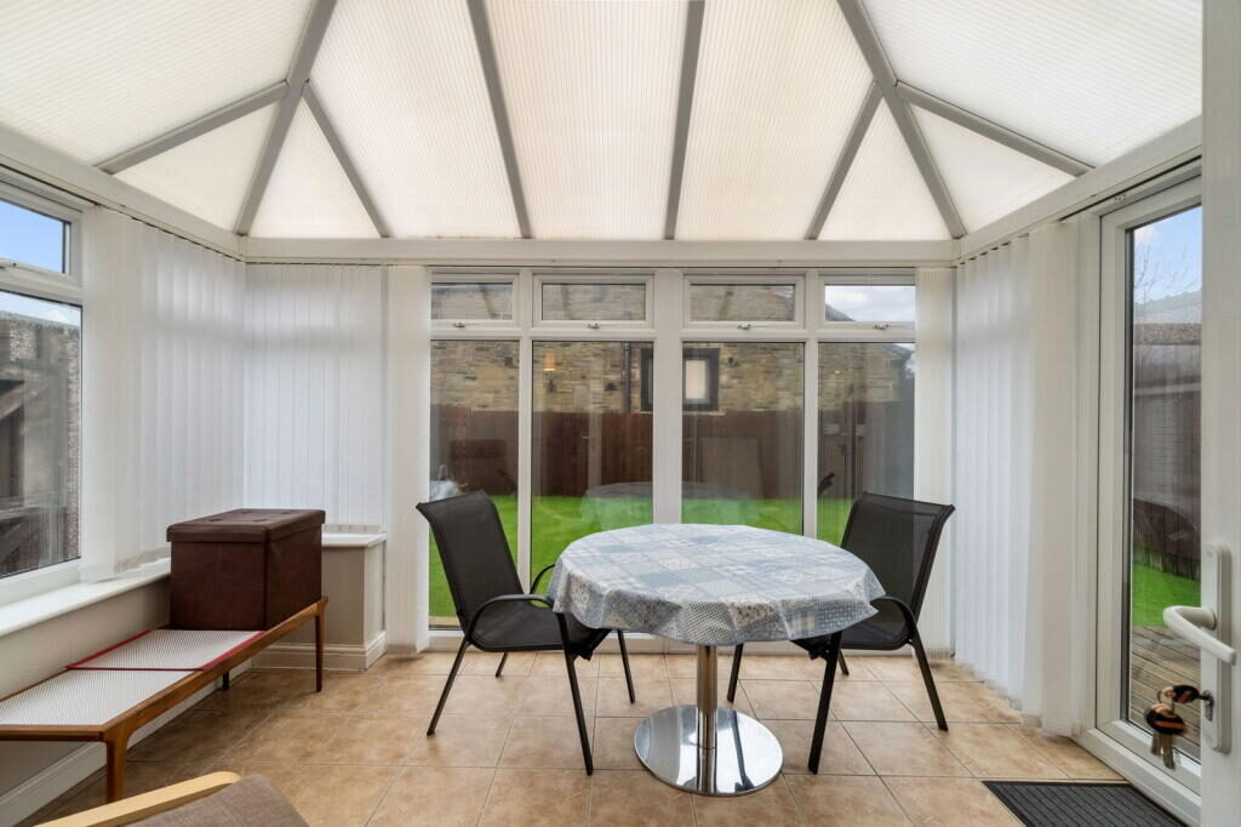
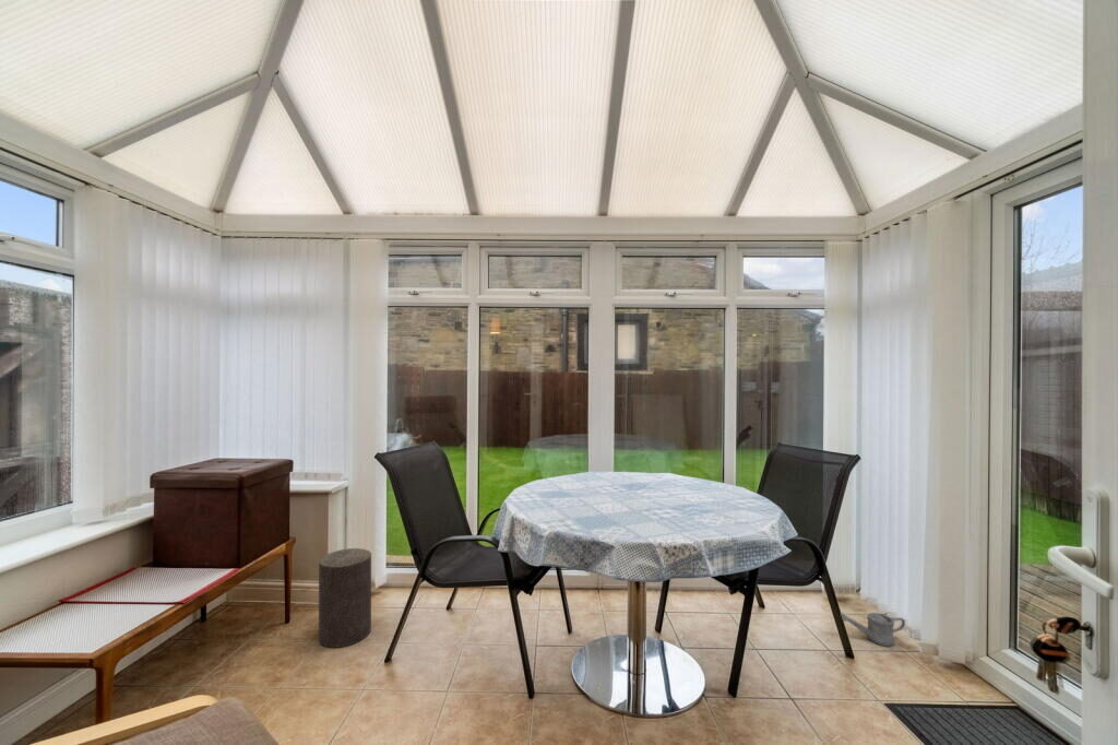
+ watering can (872, 626)
+ stool (345, 595)
